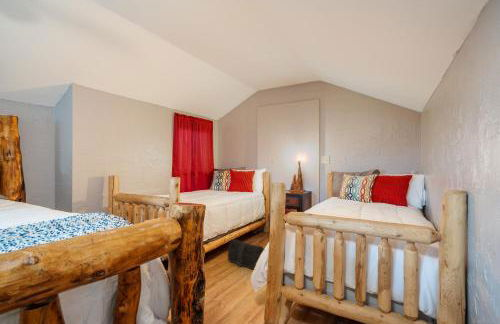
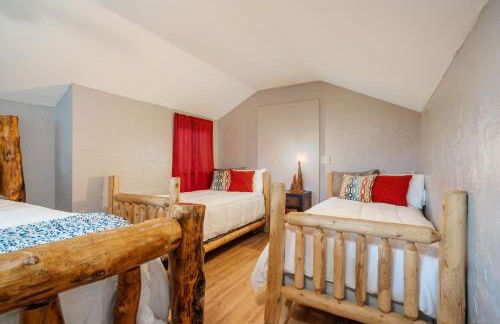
- treasure chest (245, 253)
